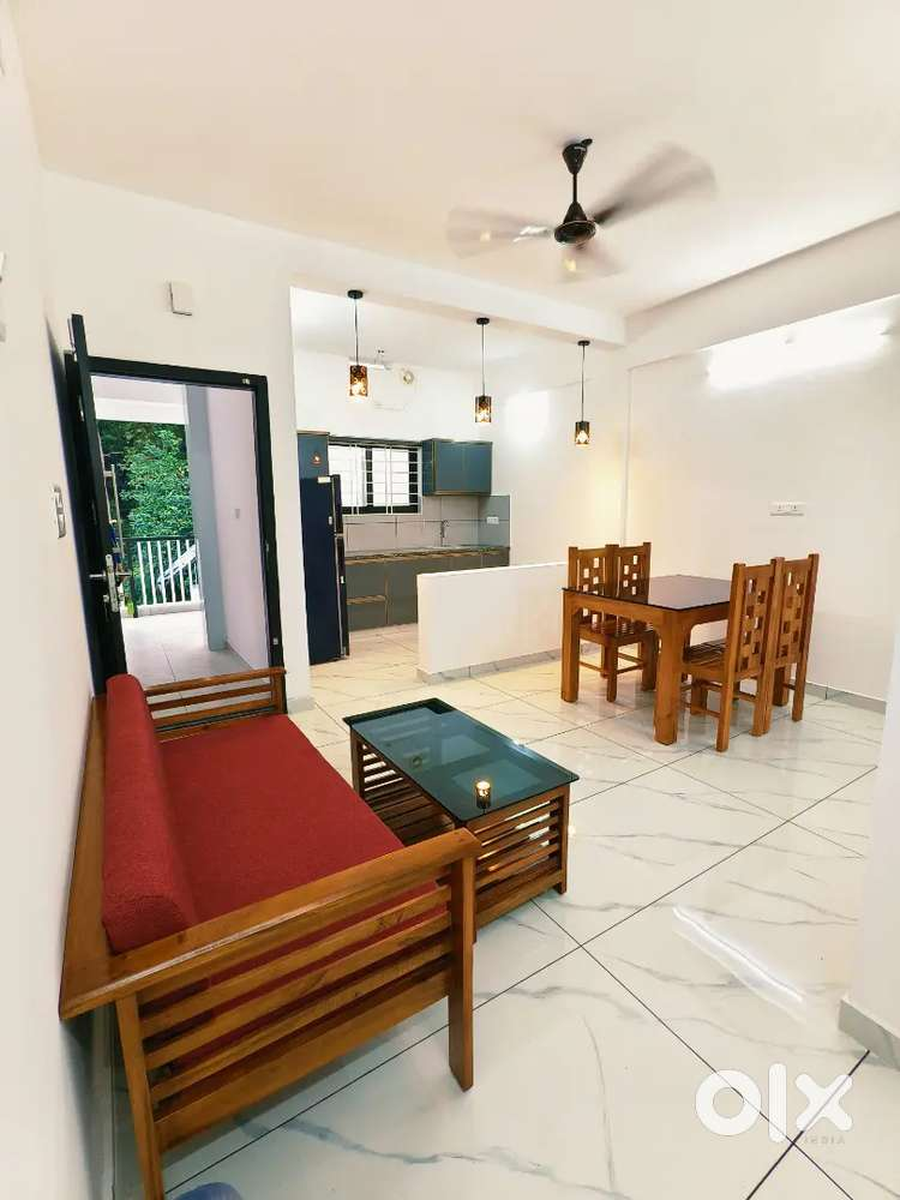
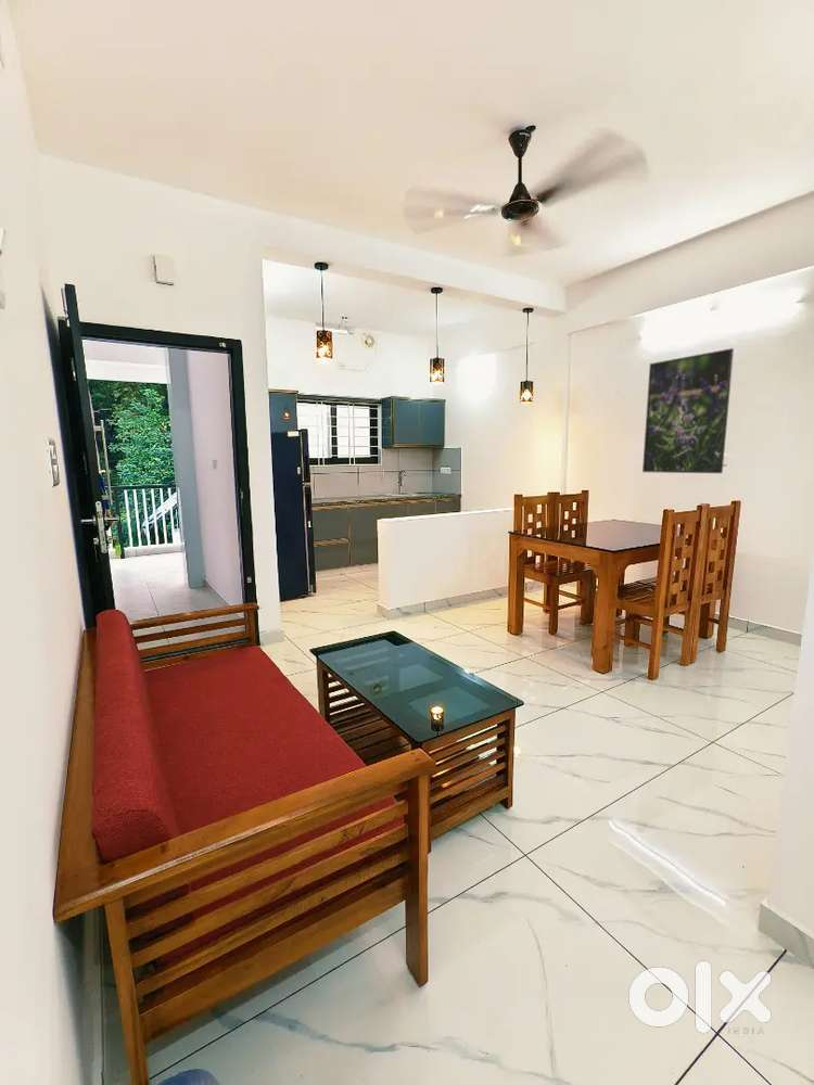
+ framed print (684, 416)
